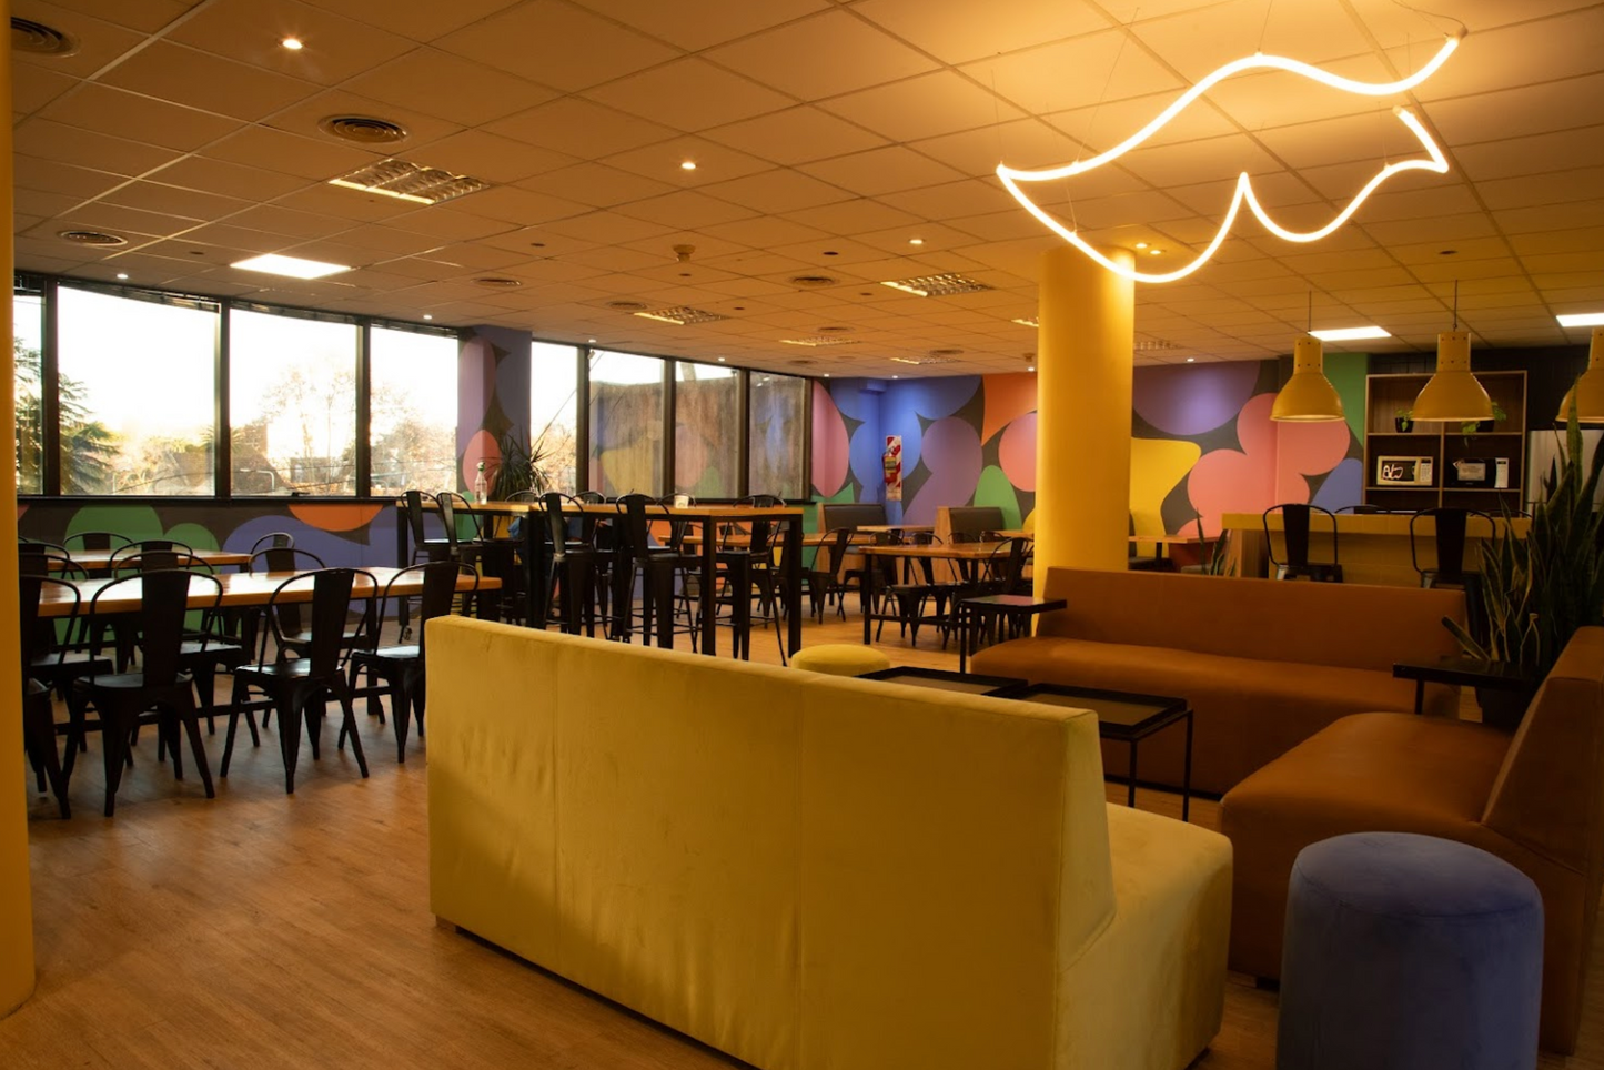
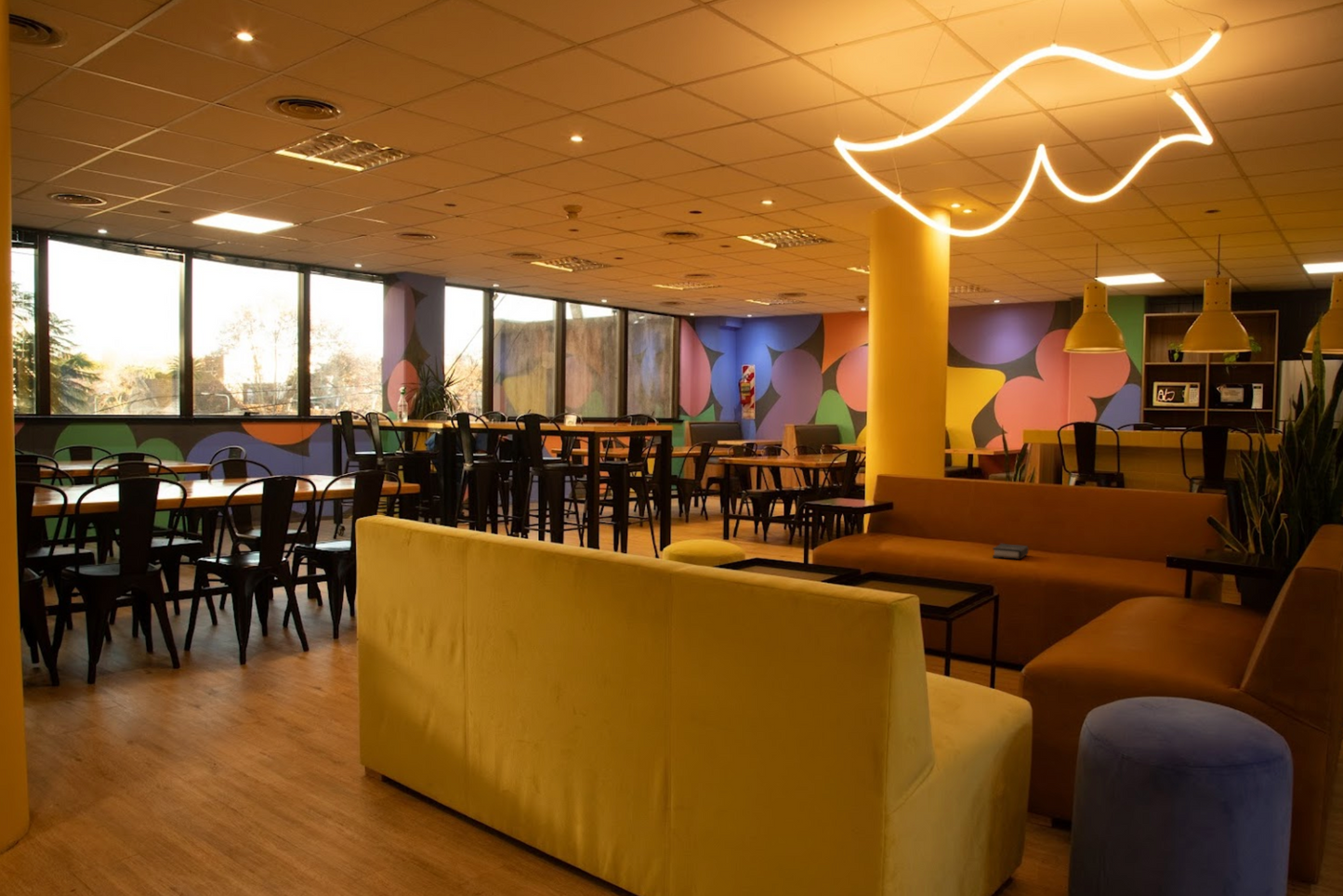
+ hardback book (1010, 551)
